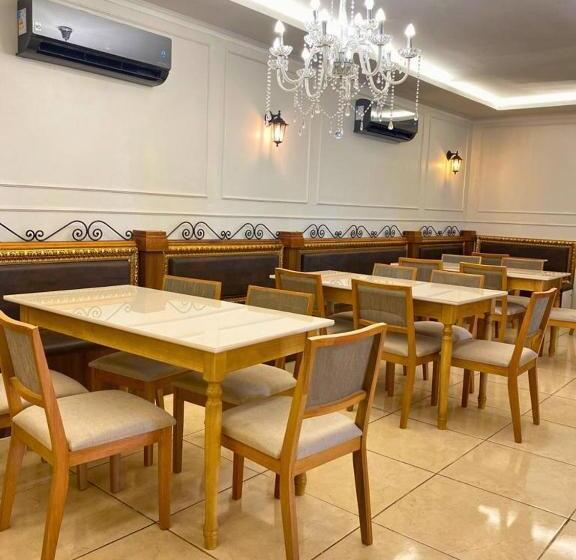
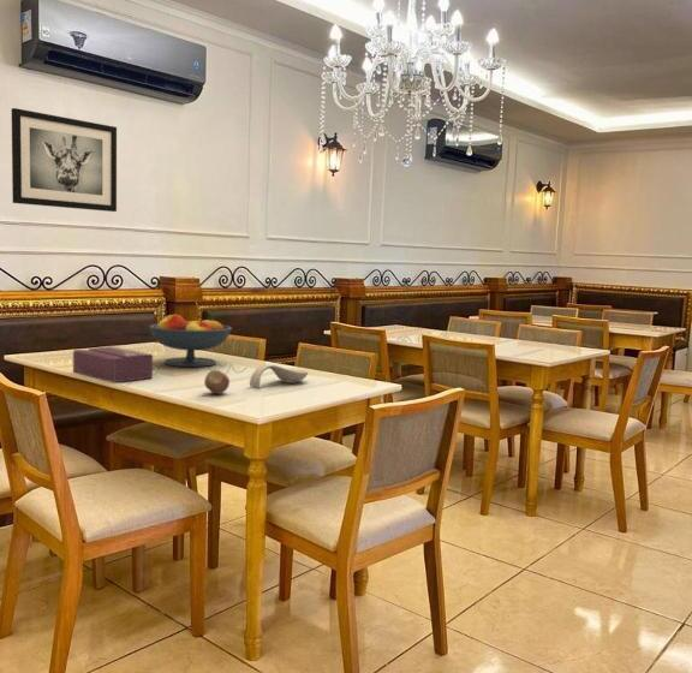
+ wall art (66, 162)
+ spoon rest (279, 373)
+ fruit bowl (190, 338)
+ fruit (216, 381)
+ tissue box (112, 363)
